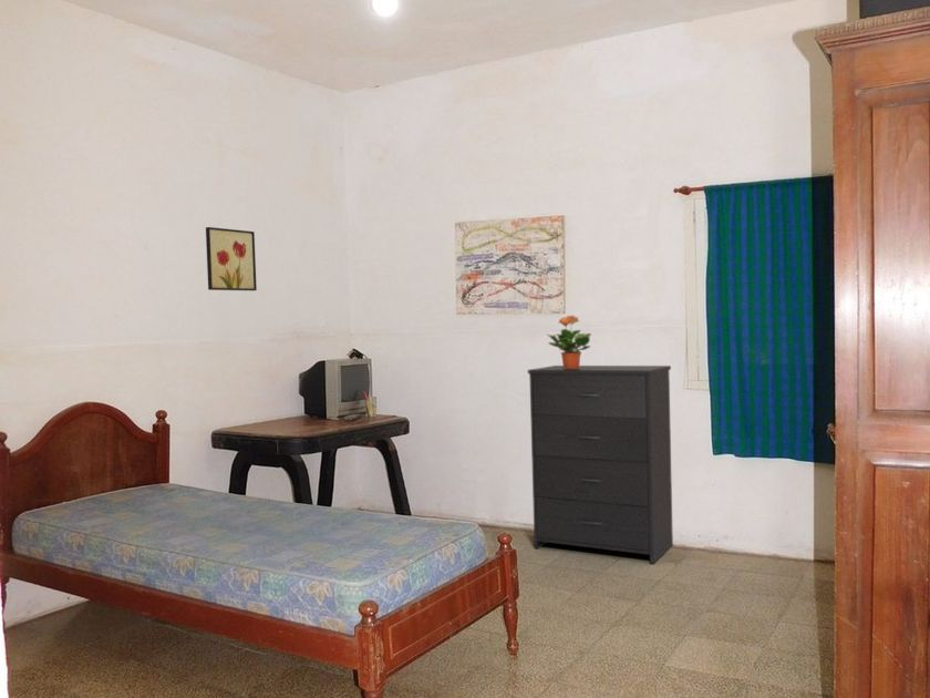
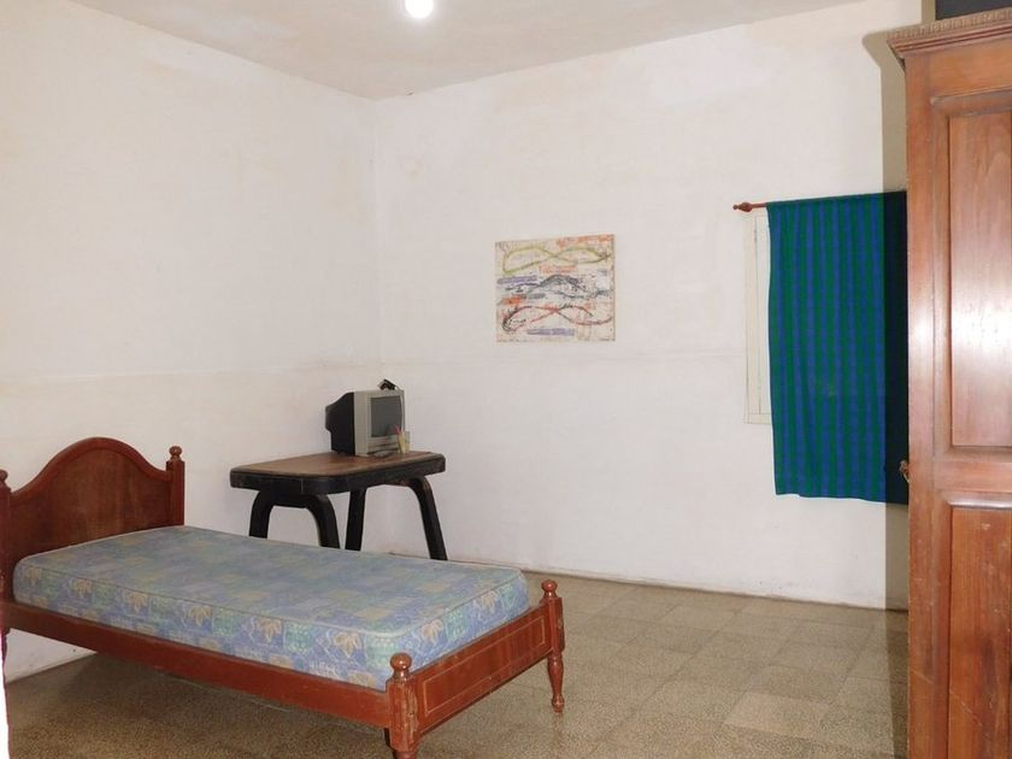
- potted plant (569, 341)
- wall art (230, 259)
- dresser (600, 458)
